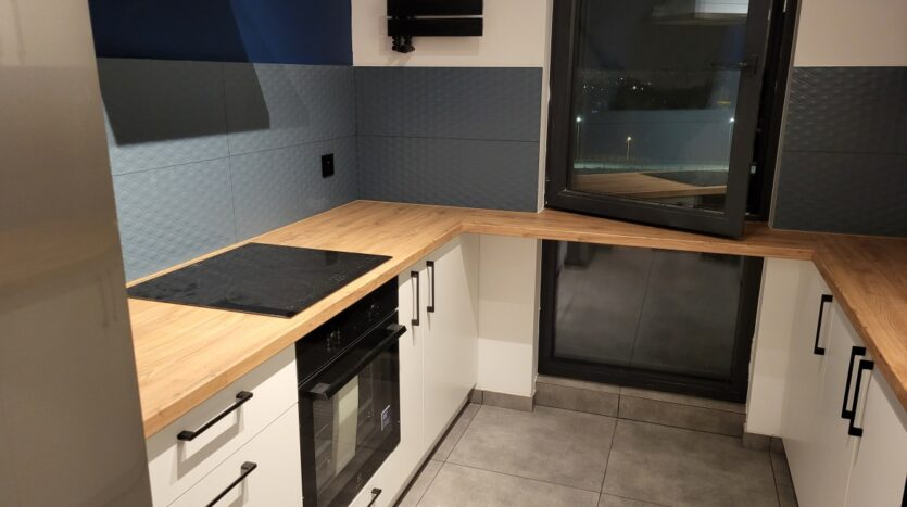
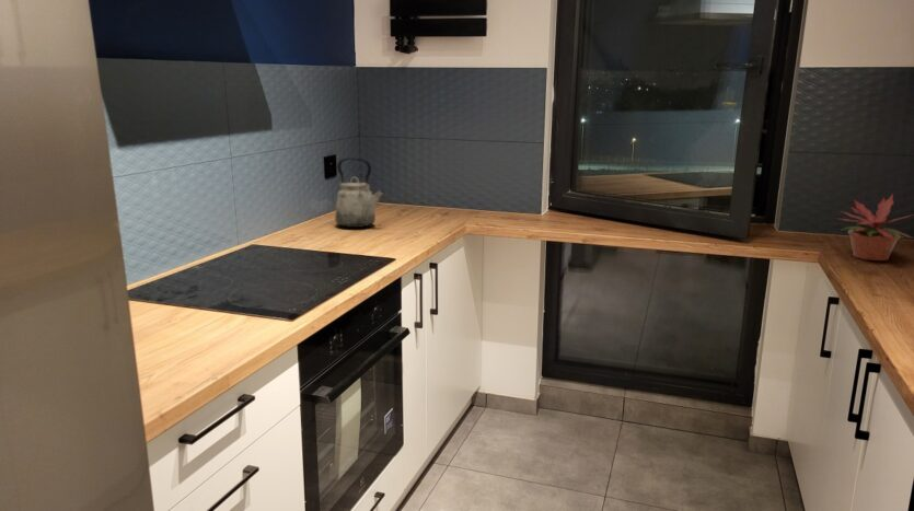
+ potted plant (875, 225)
+ kettle (360, 193)
